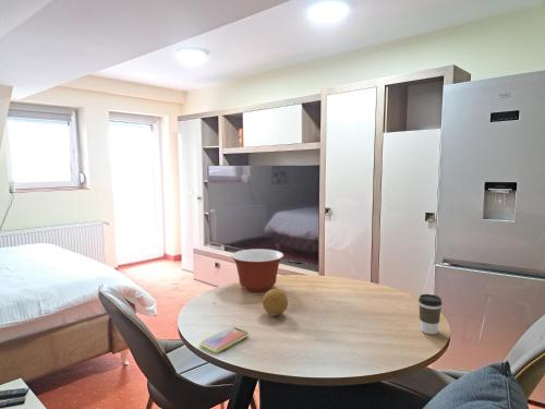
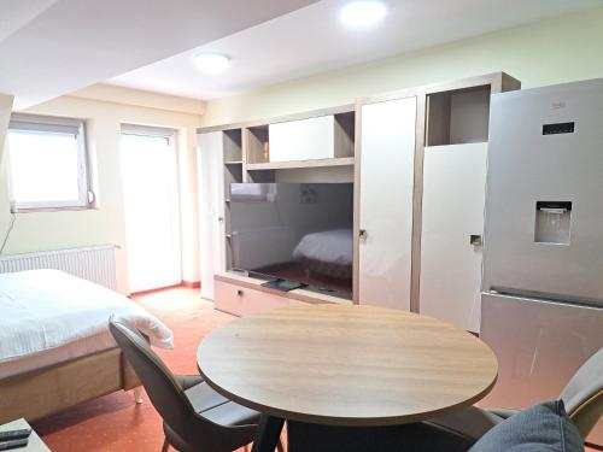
- smartphone (225, 338)
- fruit (275, 301)
- mixing bowl (257, 270)
- coffee cup (429, 314)
